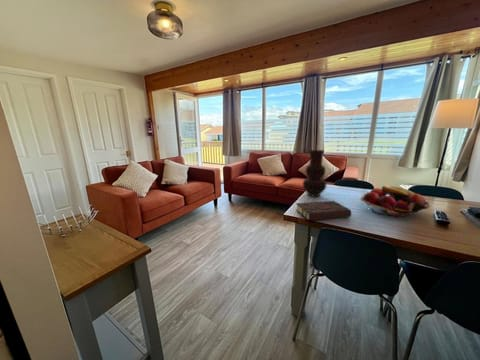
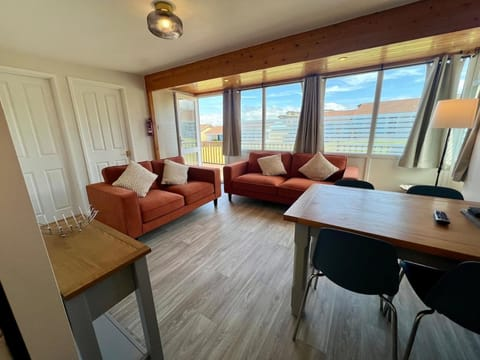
- book (325, 209)
- fruit basket (392, 199)
- vase (315, 173)
